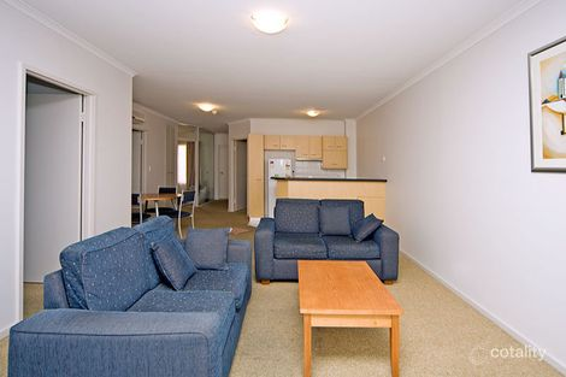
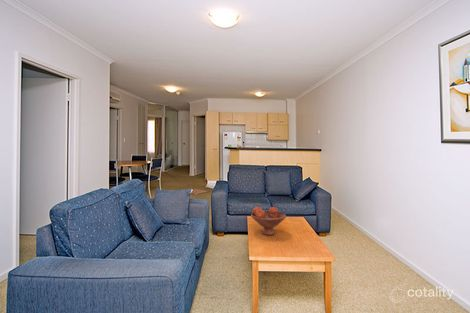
+ fruit bowl (268, 220)
